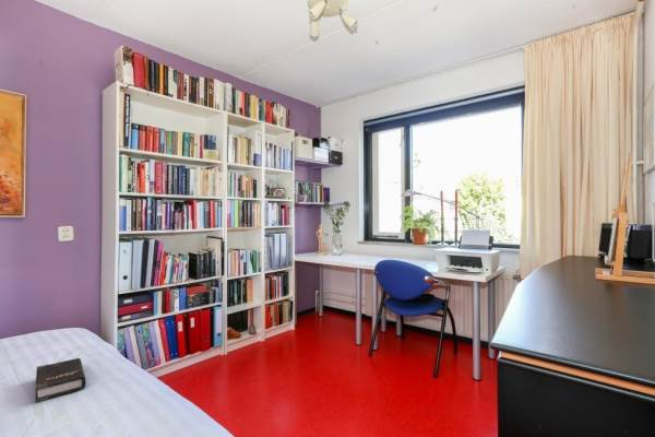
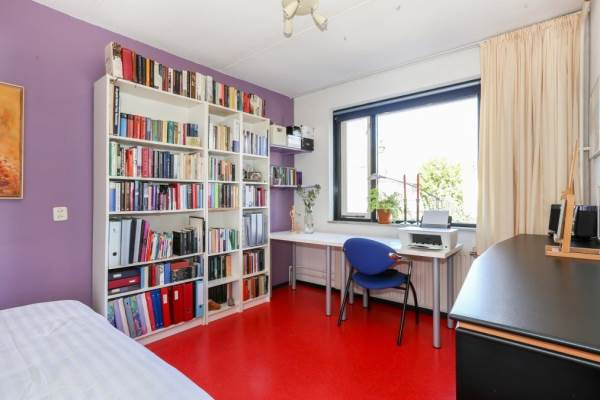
- hardback book (60, 377)
